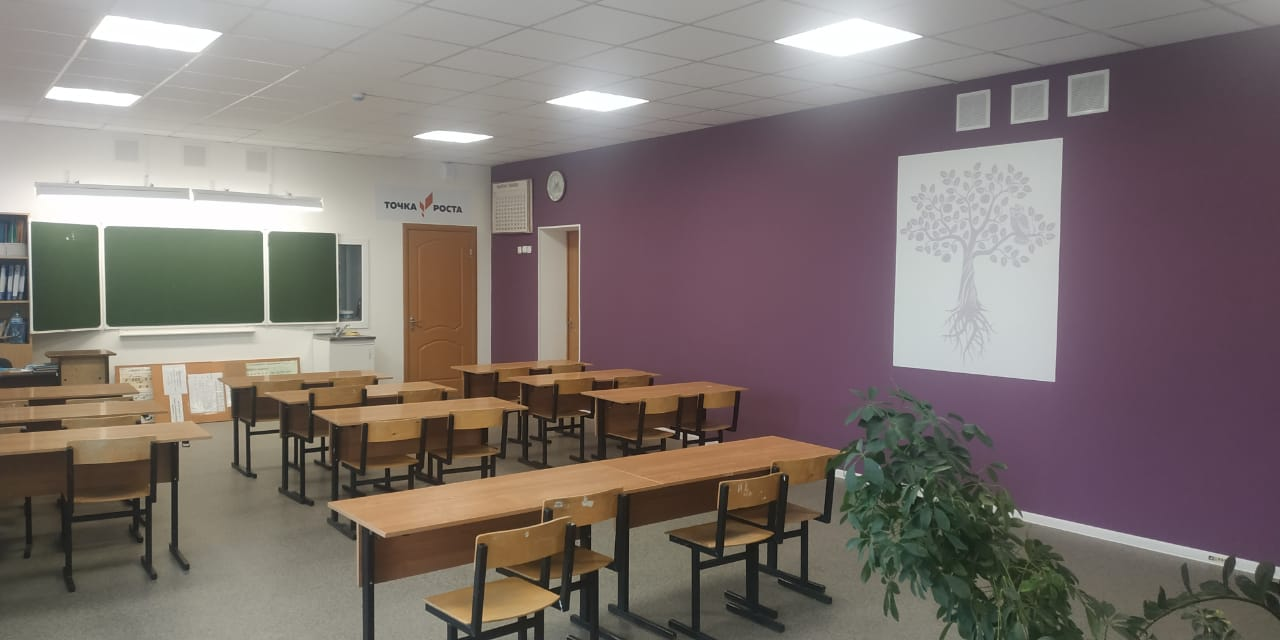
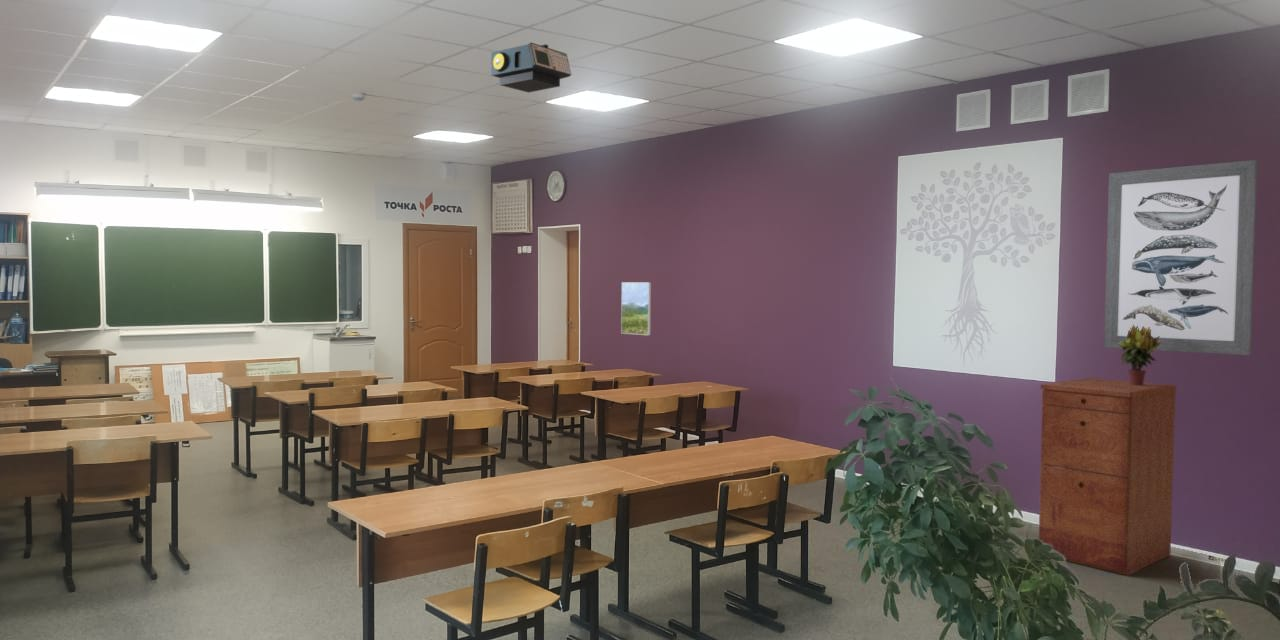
+ projector (531, 64)
+ potted plant (1137, 354)
+ filing cabinet (1106, 470)
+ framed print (635, 308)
+ wall art (1176, 259)
